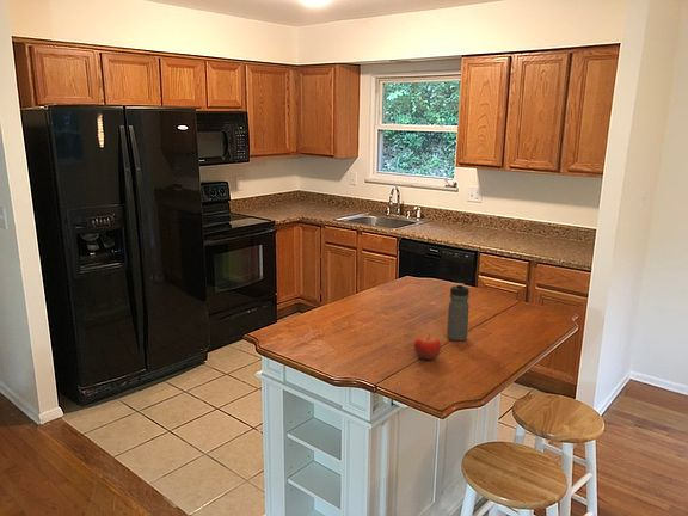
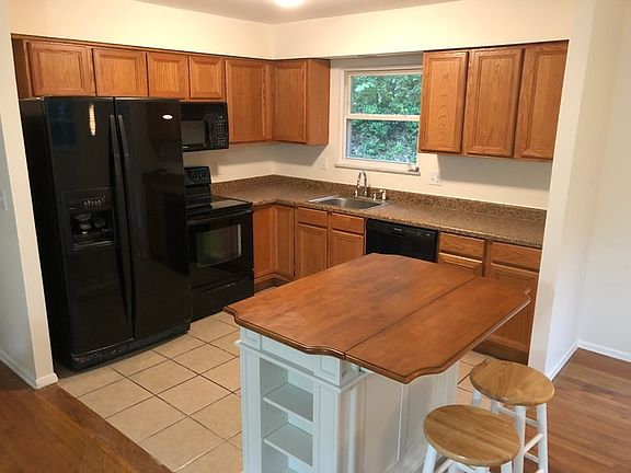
- fruit (426, 345)
- water bottle (457, 311)
